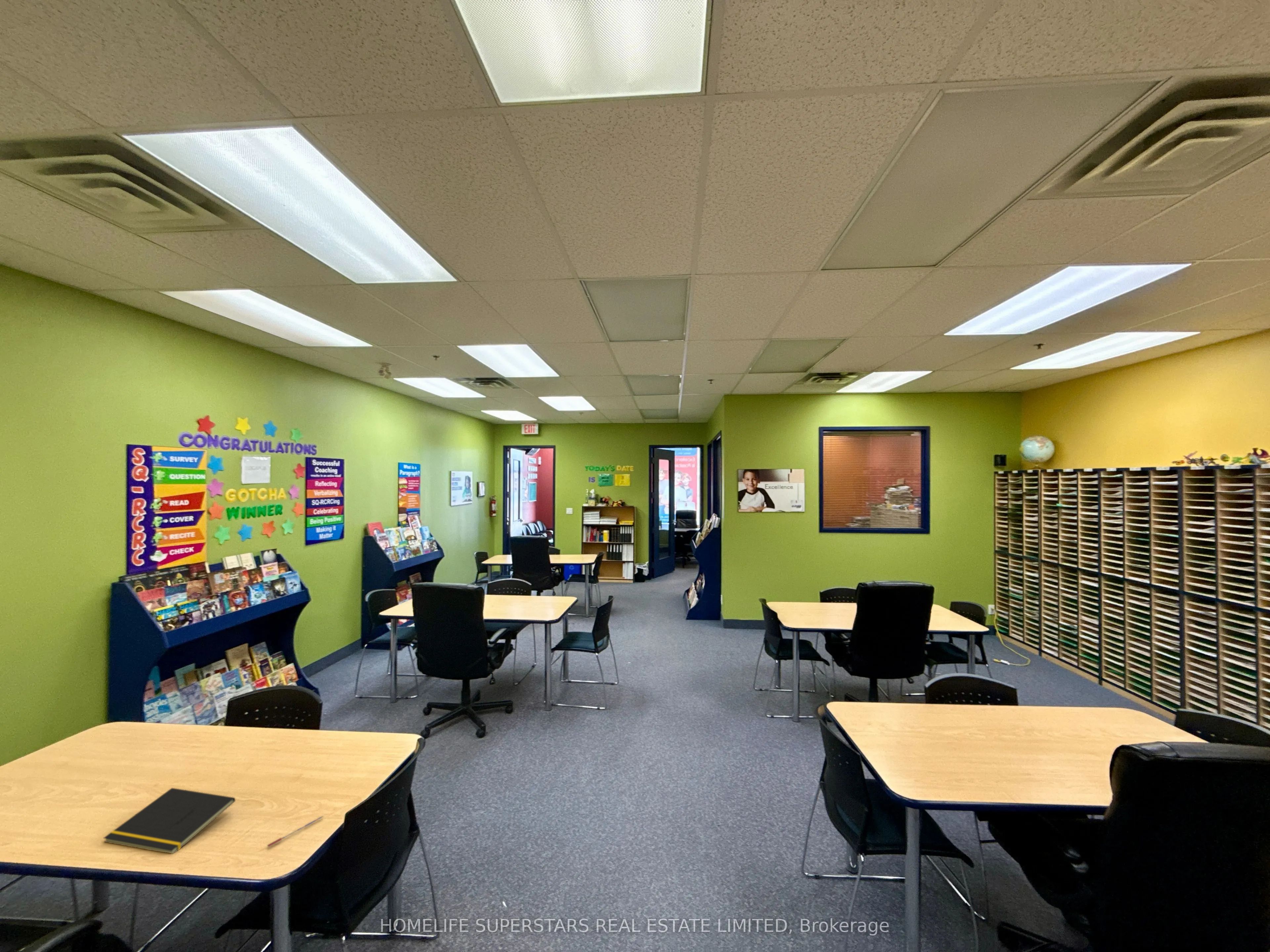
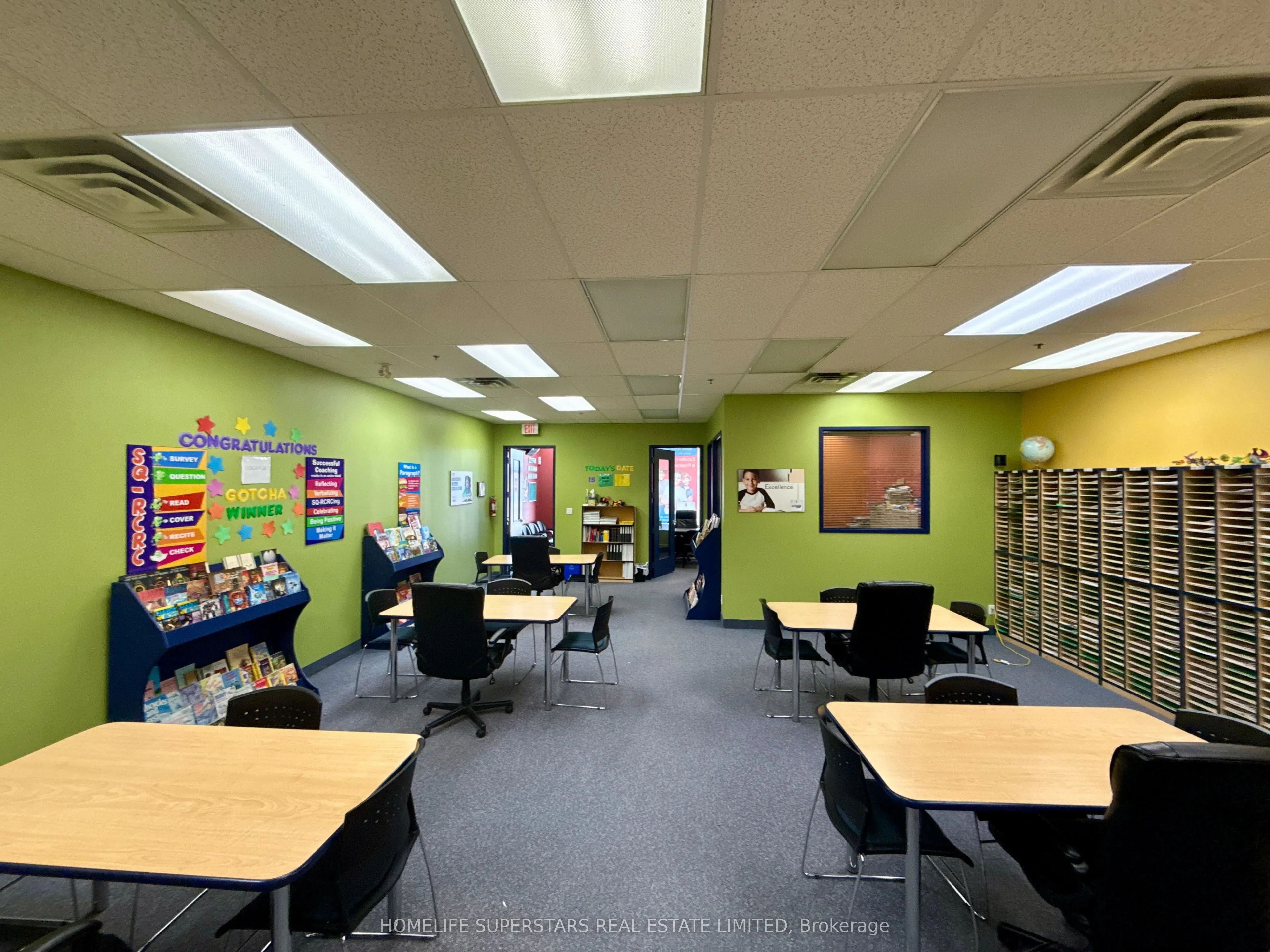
- notepad (172, 819)
- pen (297, 830)
